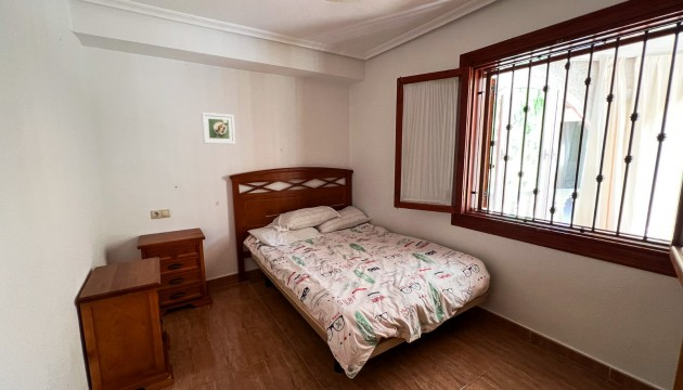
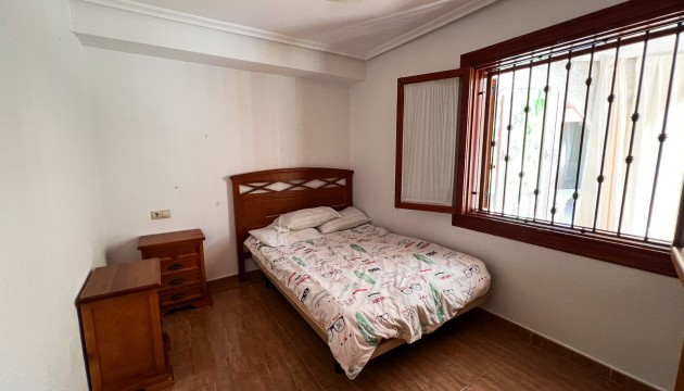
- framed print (219, 129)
